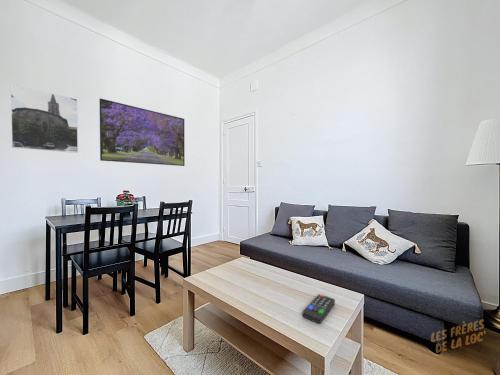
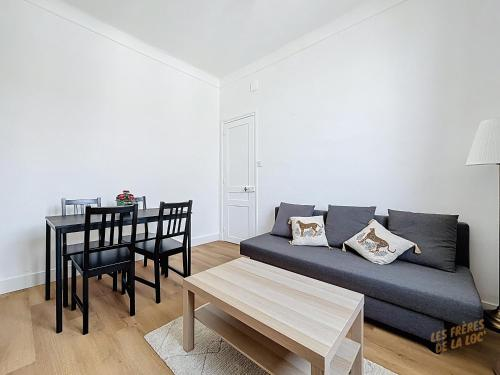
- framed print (147, 136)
- remote control (319, 307)
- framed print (46, 121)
